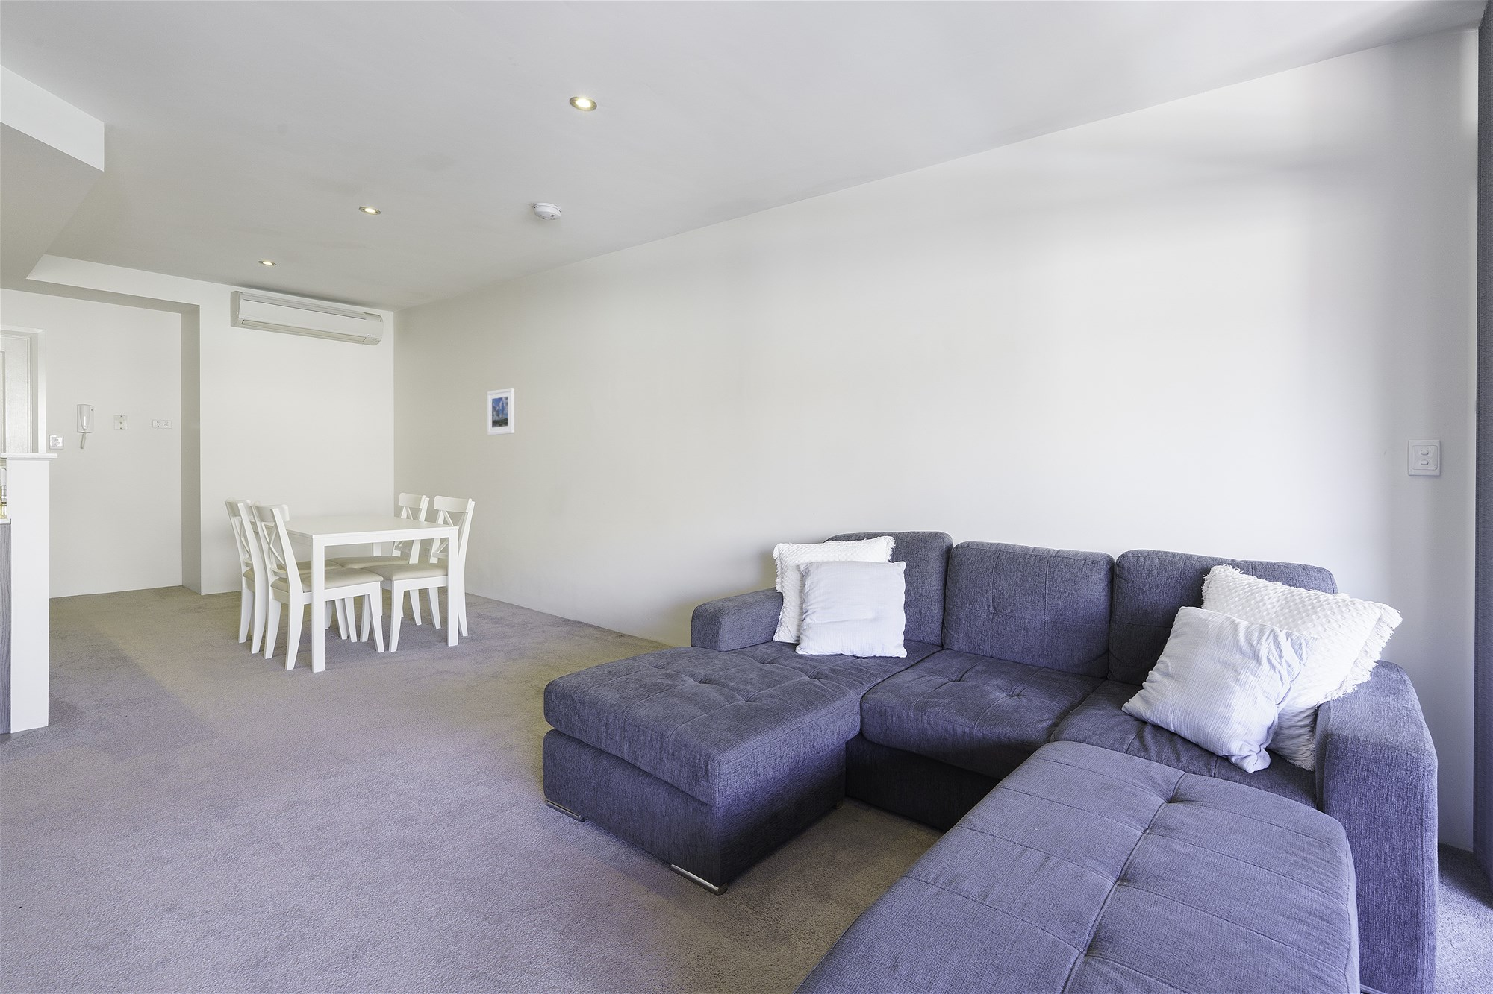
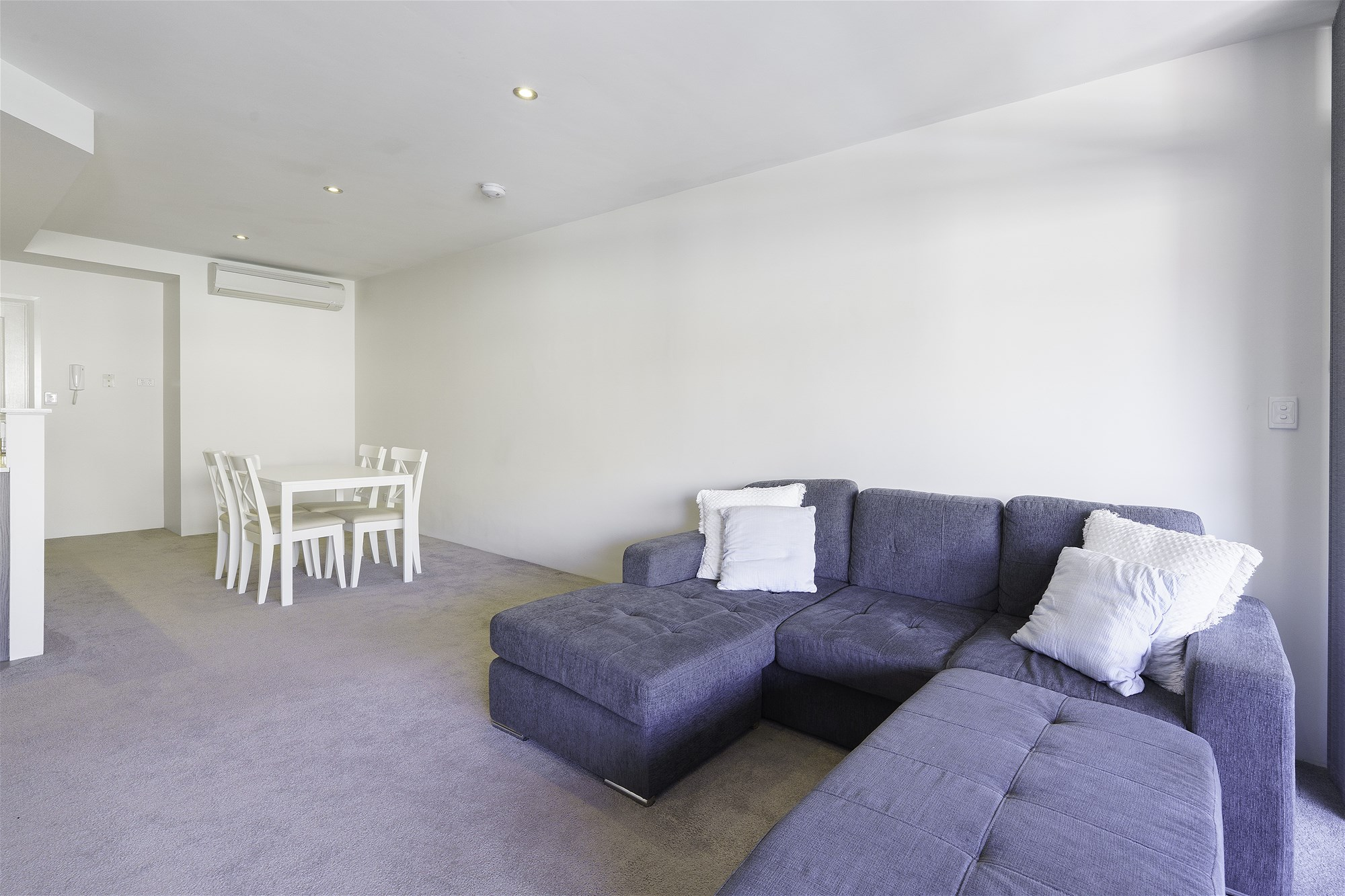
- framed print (501, 412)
